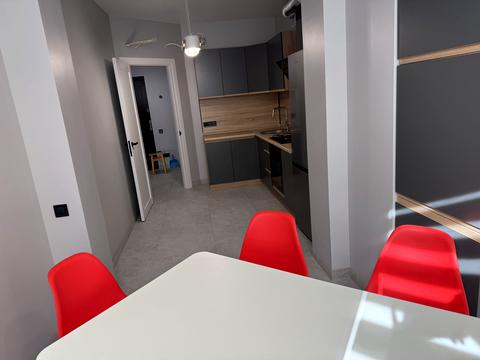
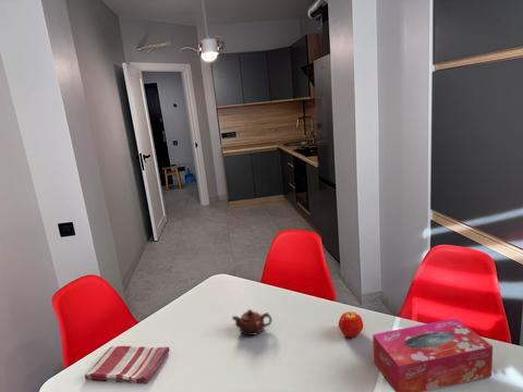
+ teapot (252, 319)
+ dish towel (127, 362)
+ fruit (351, 322)
+ tissue box (429, 354)
